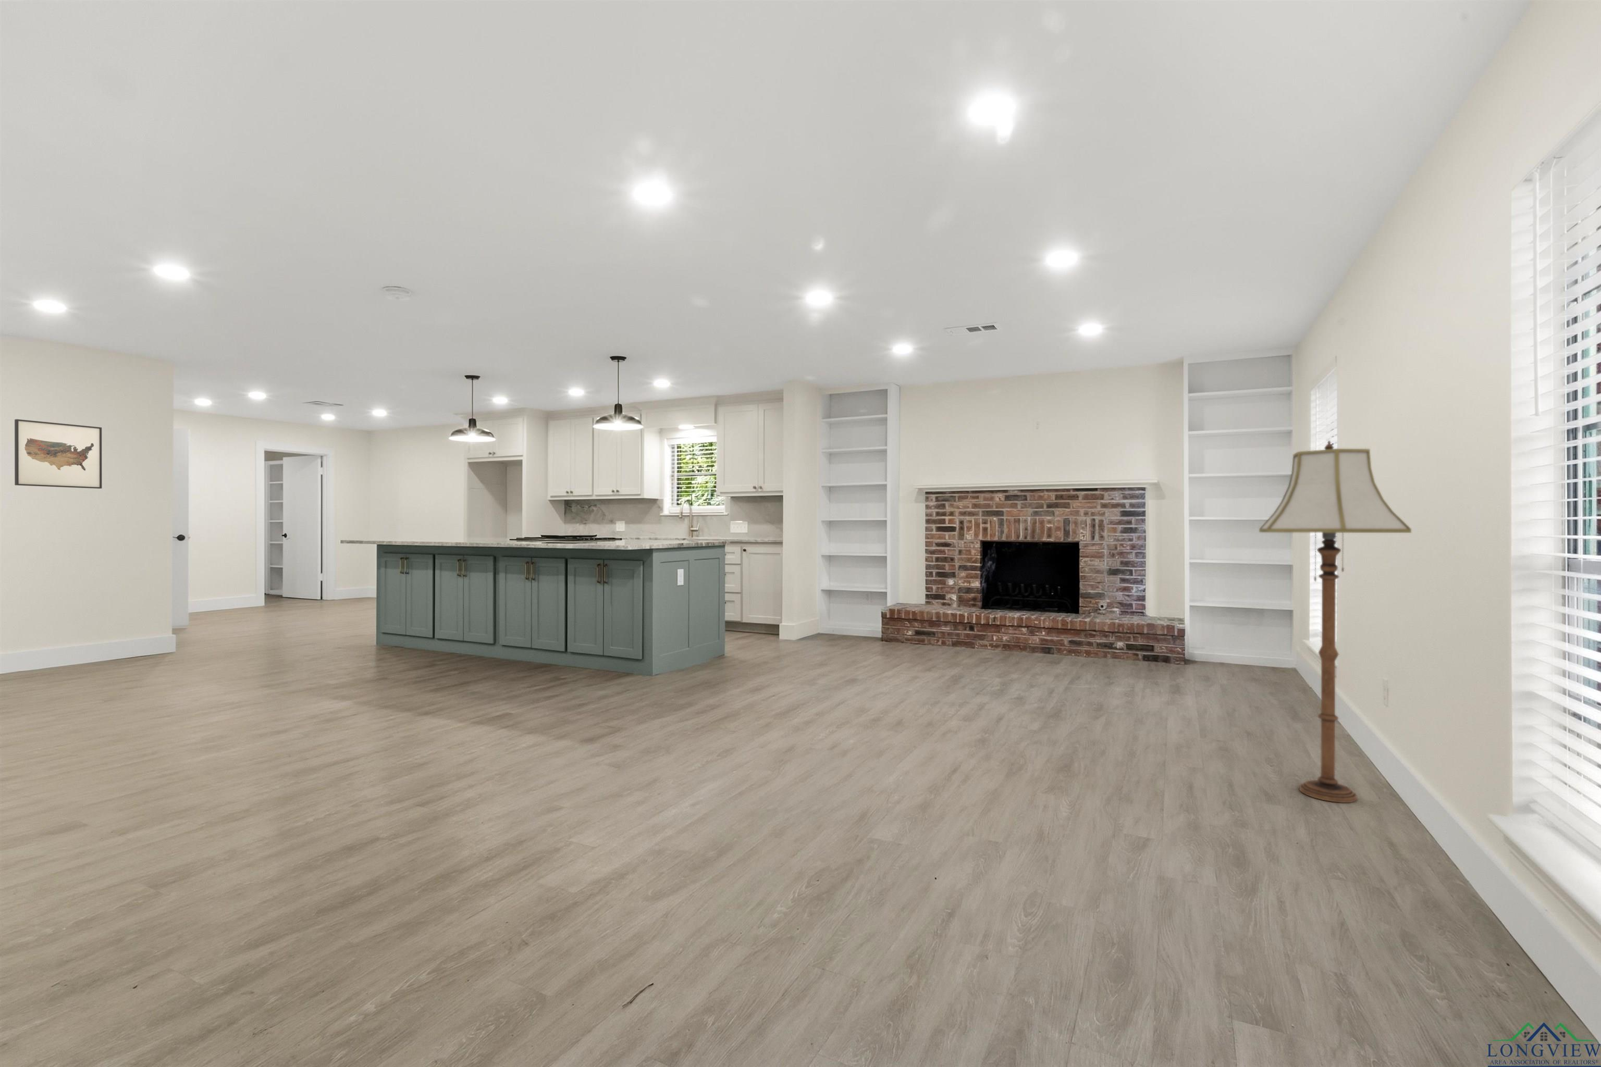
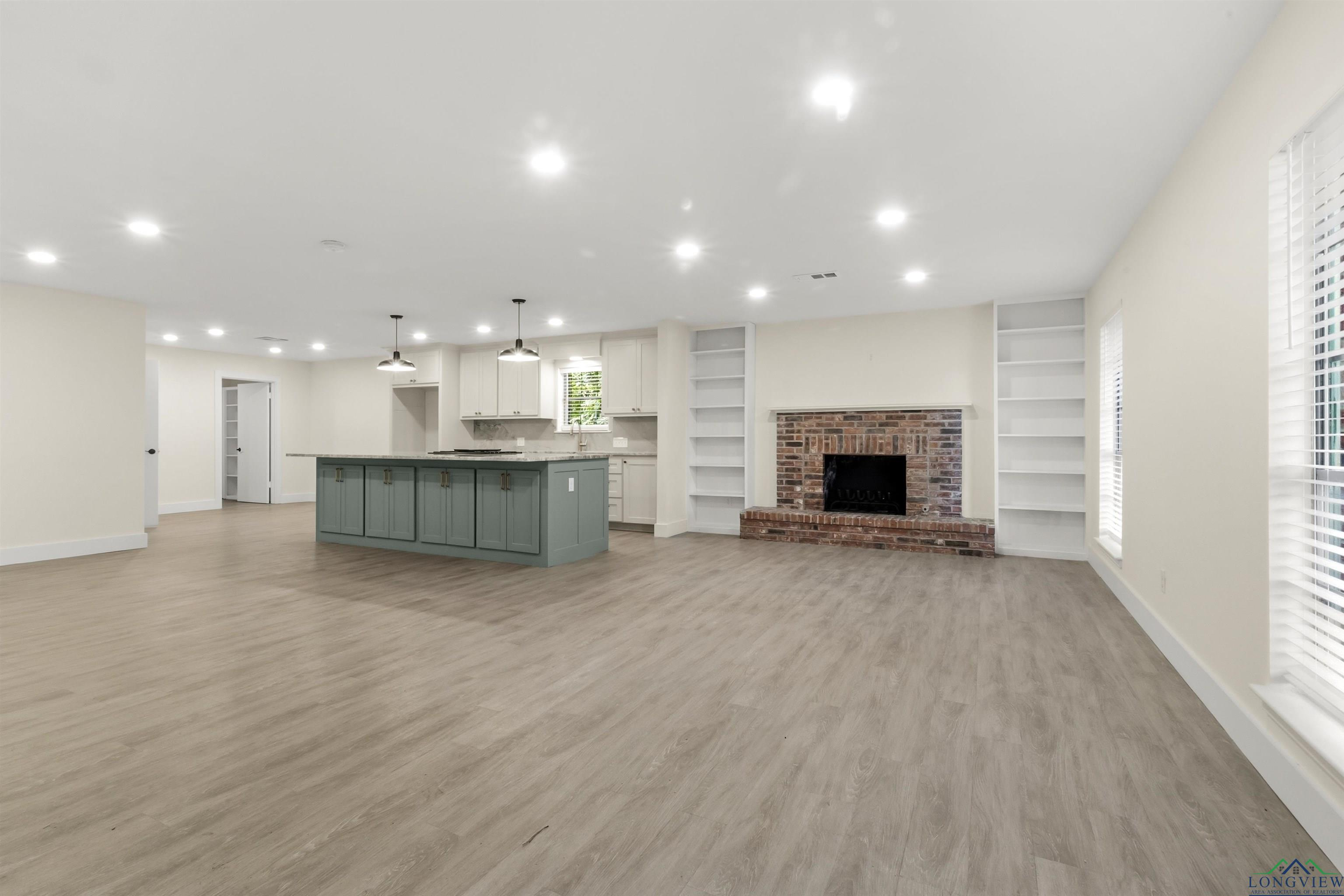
- wall art (60, 455)
- floor lamp (1329, 617)
